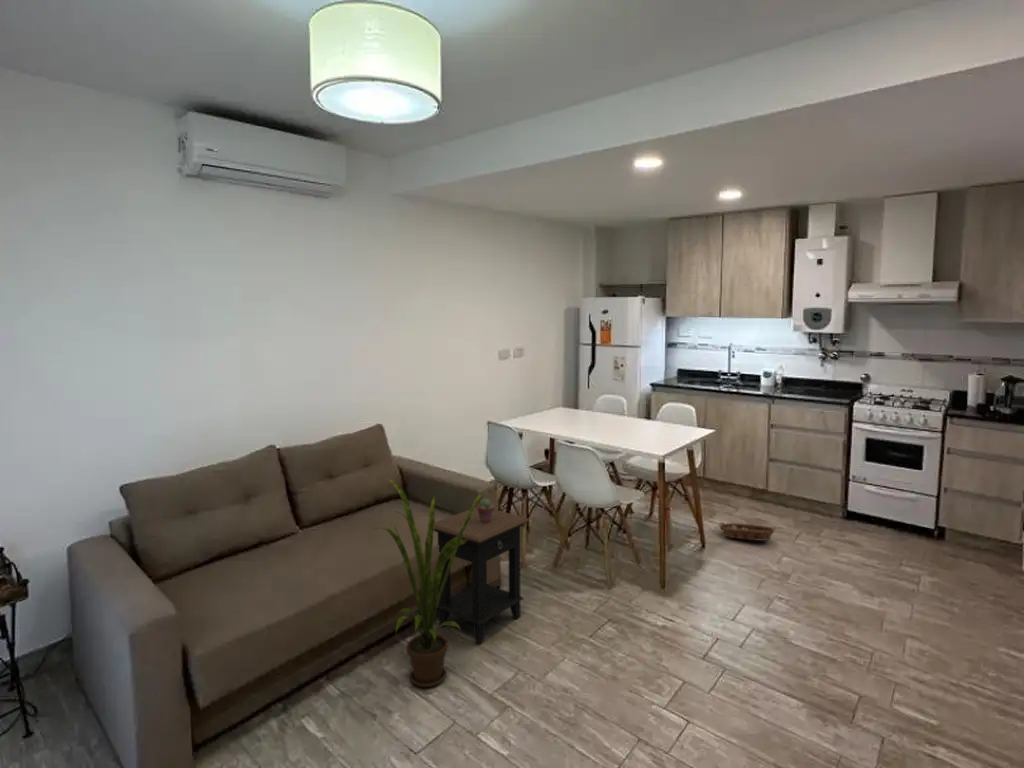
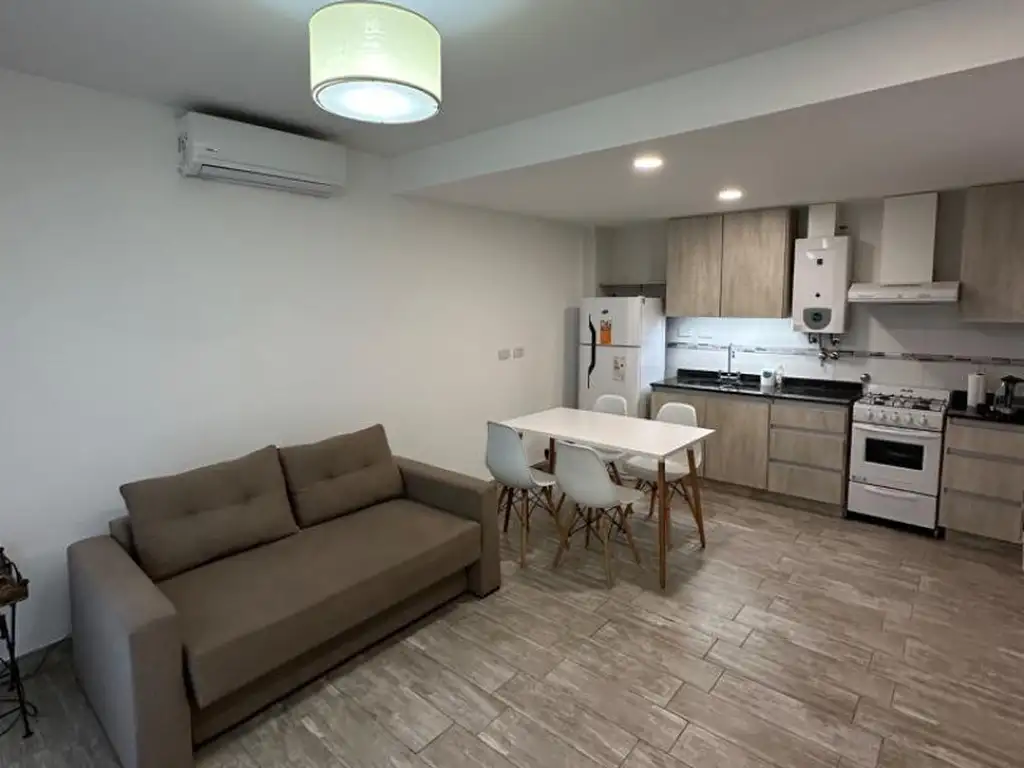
- potted succulent (485, 509)
- basket (746, 528)
- side table (479, 571)
- house plant (415, 583)
